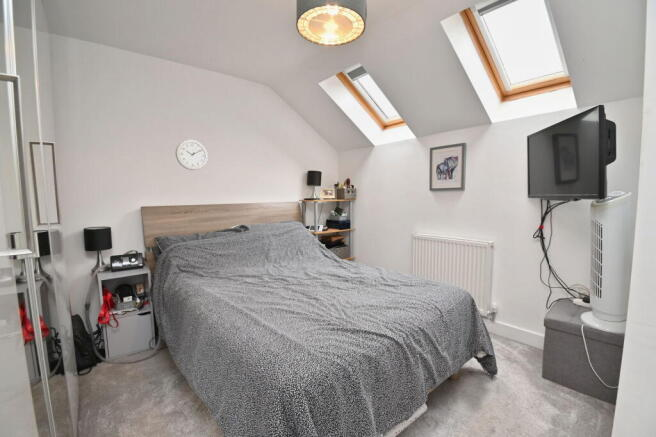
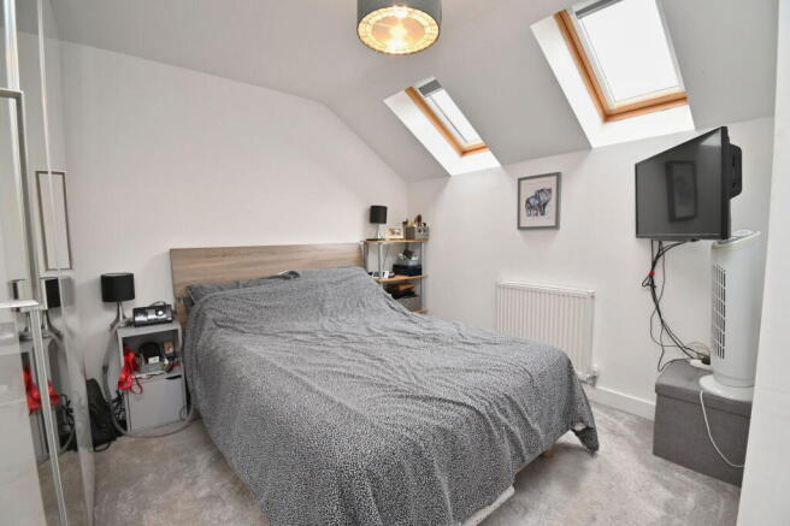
- wall clock (192, 154)
